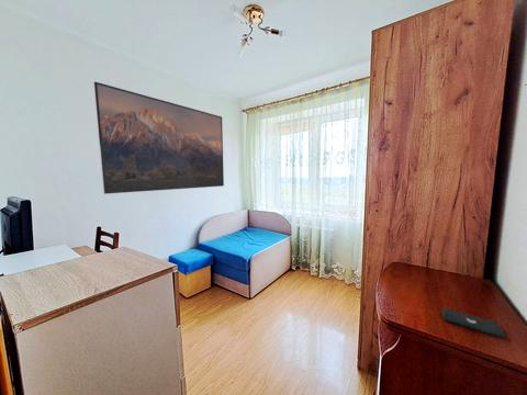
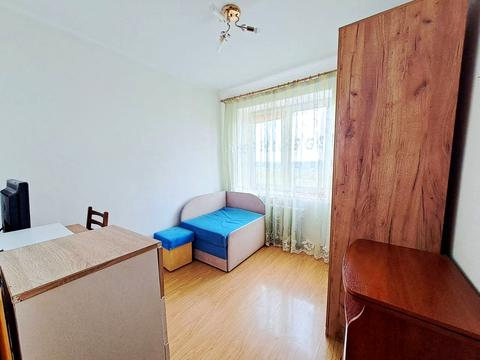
- smartphone (470, 320)
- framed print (175, 147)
